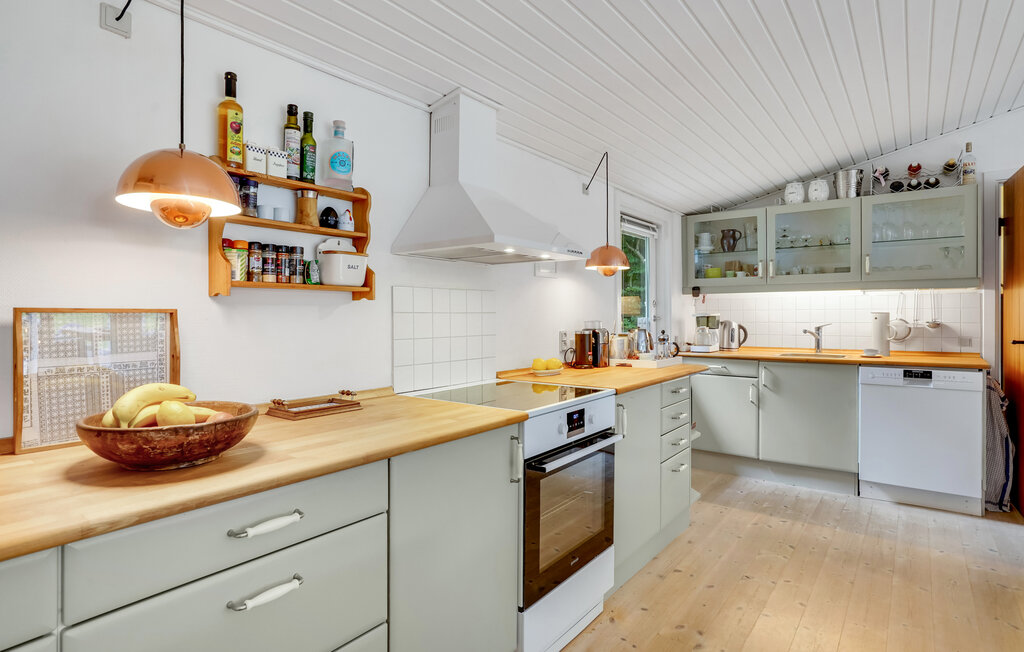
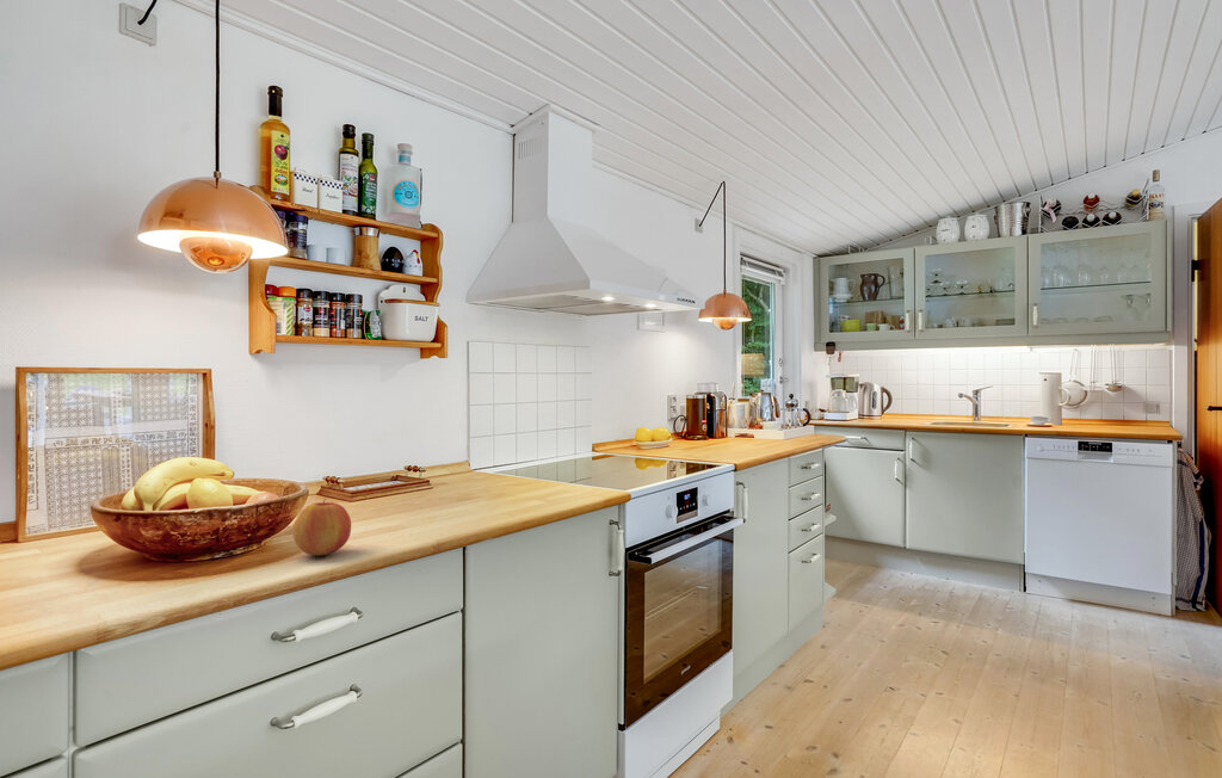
+ apple (322, 525)
